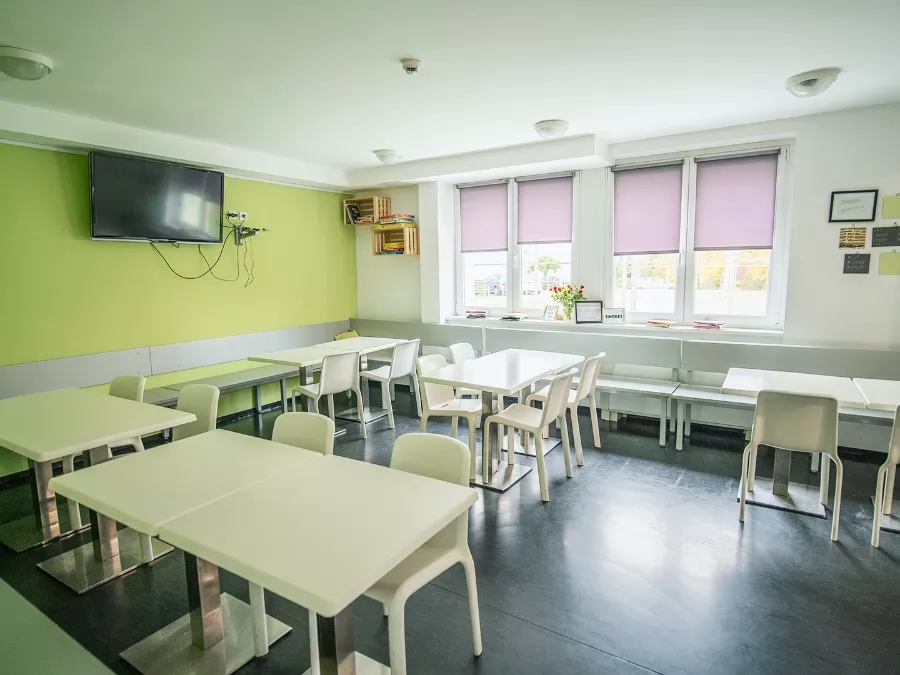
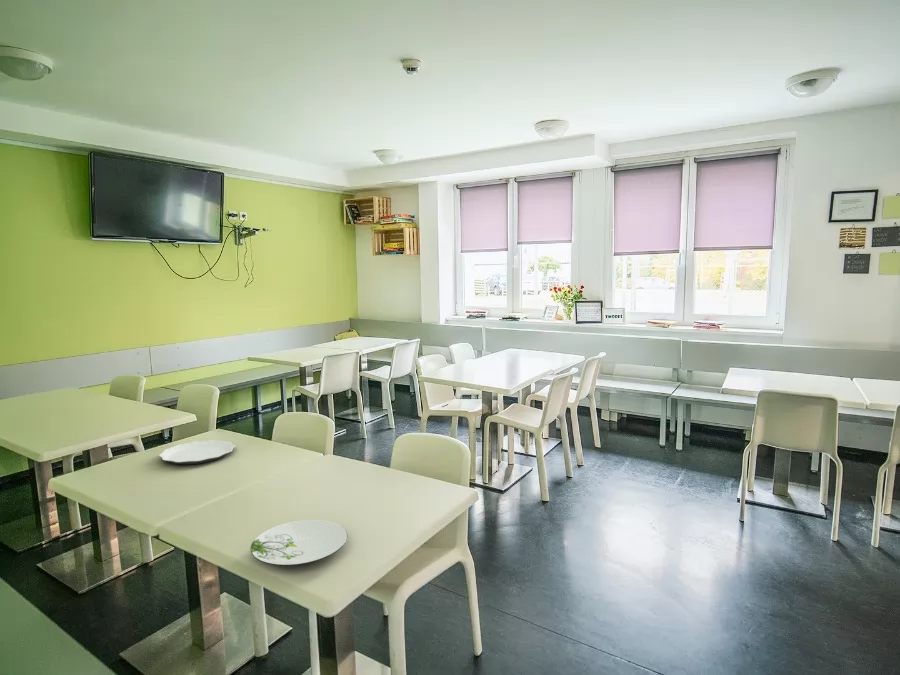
+ plate (198, 452)
+ plate (300, 545)
